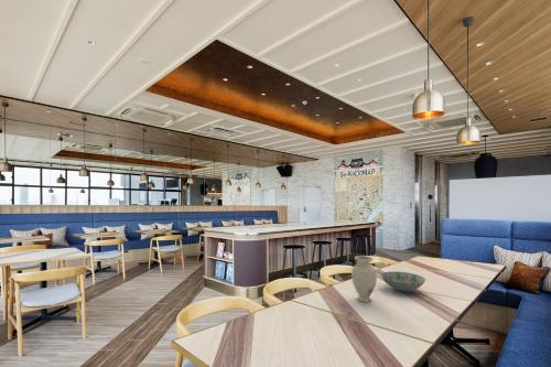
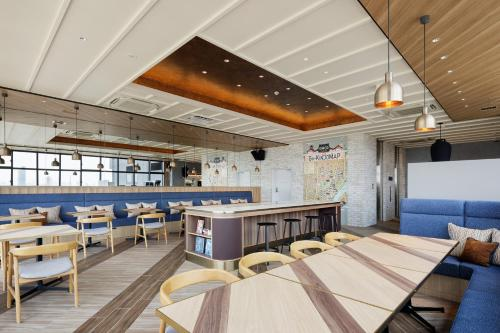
- vase (364, 278)
- decorative bowl (402, 283)
